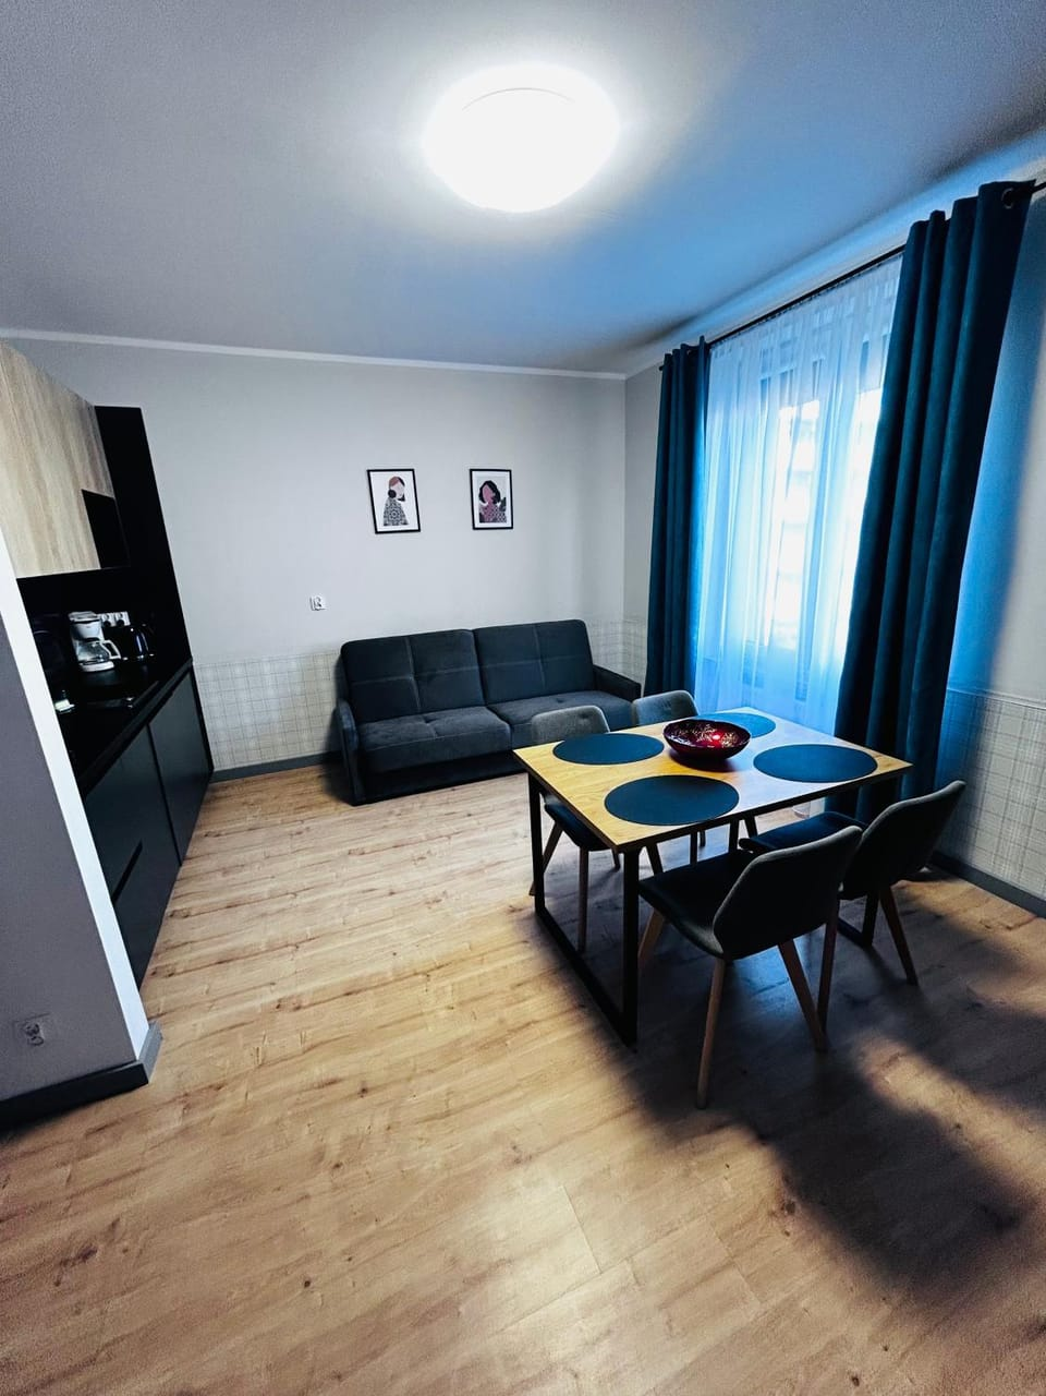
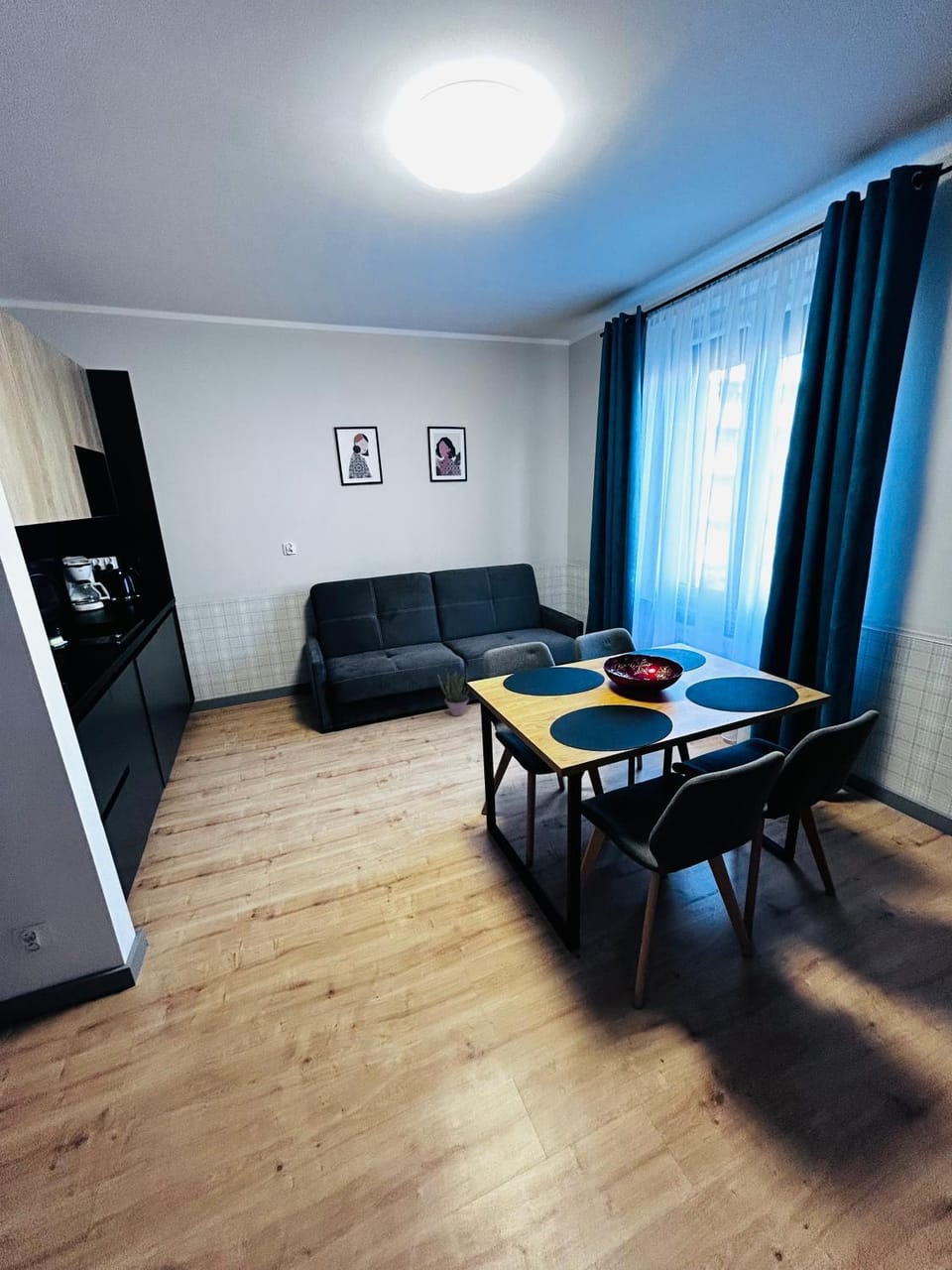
+ potted plant (455, 692)
